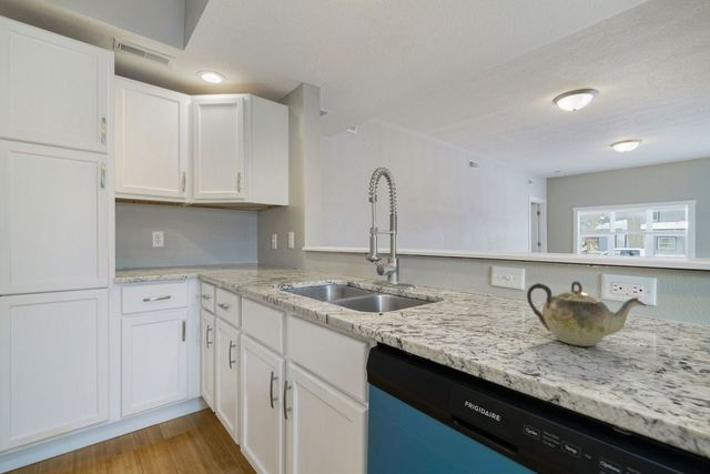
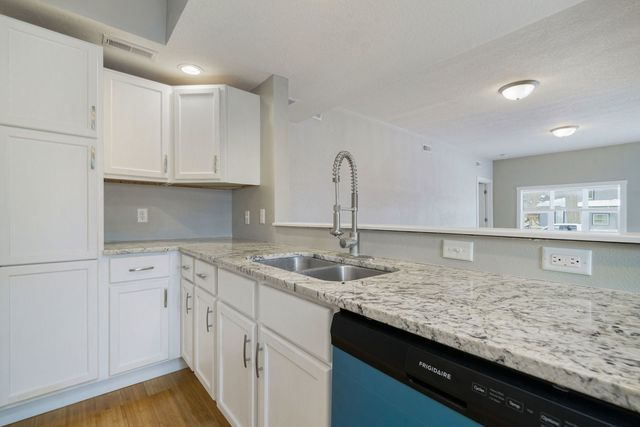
- teapot (581, 311)
